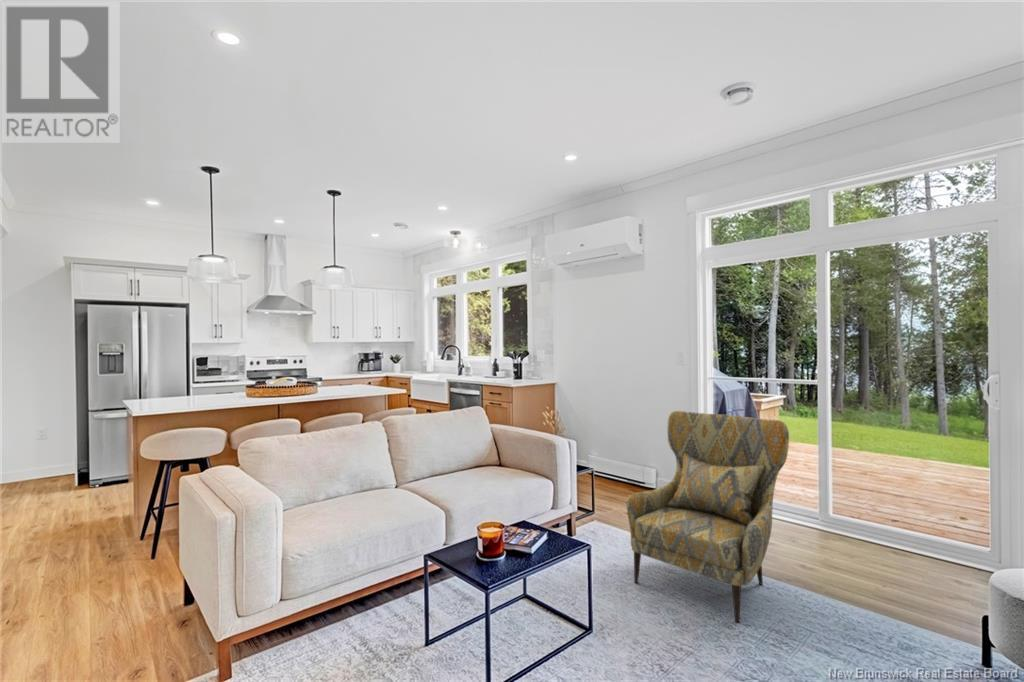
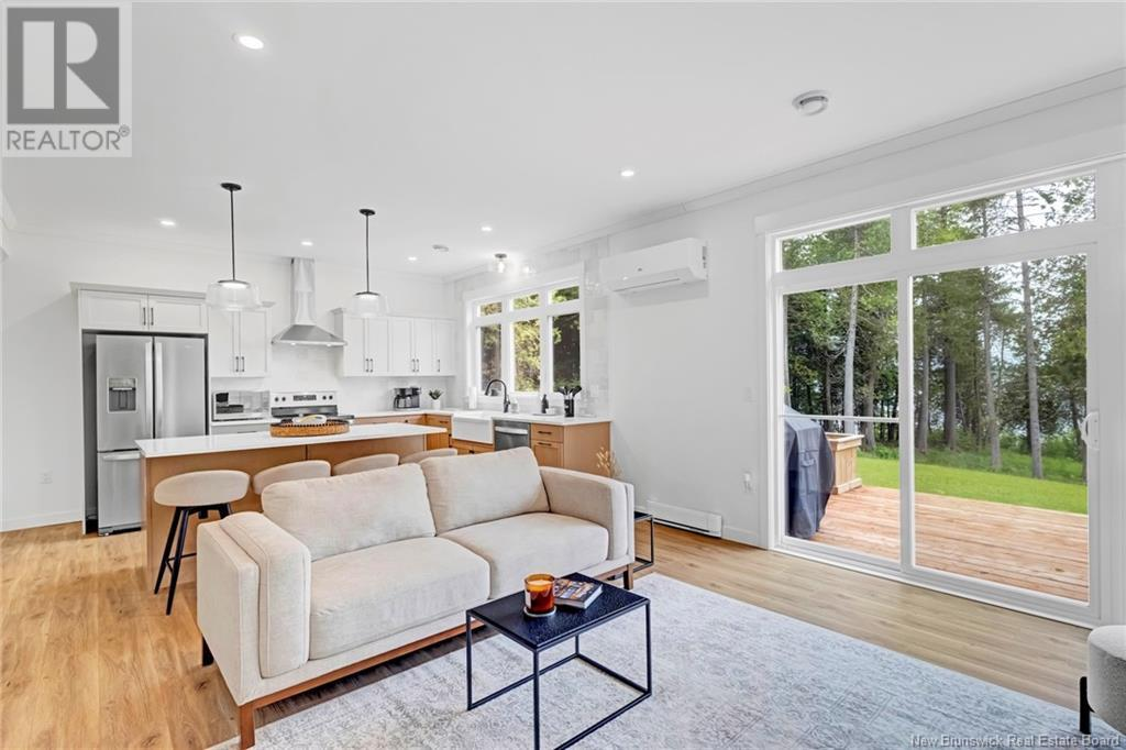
- armchair (708, 500)
